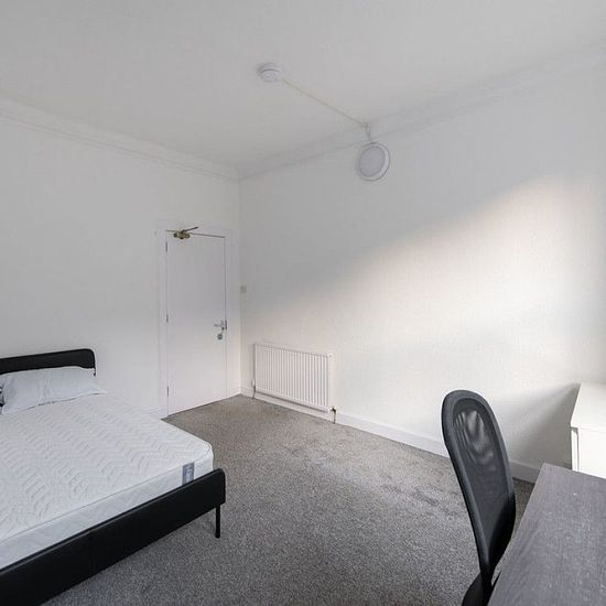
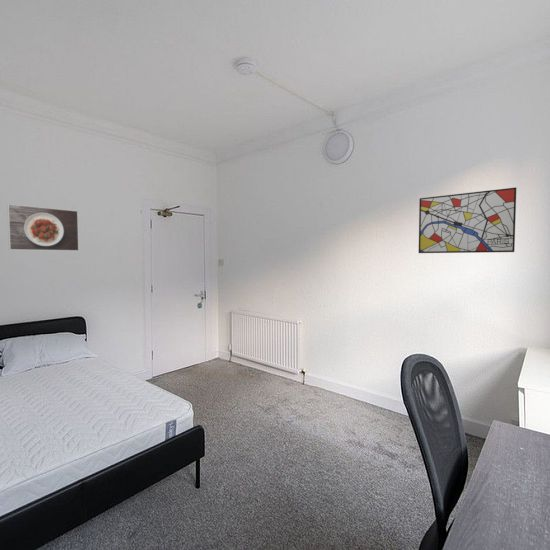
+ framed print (45, 229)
+ wall art (463, 223)
